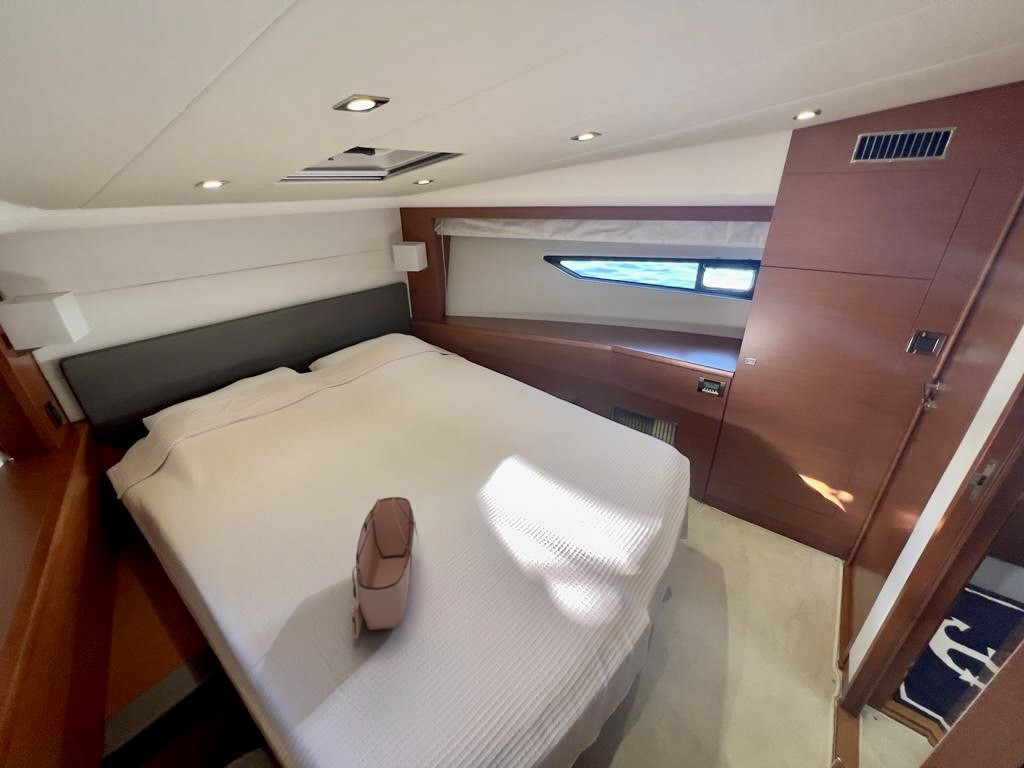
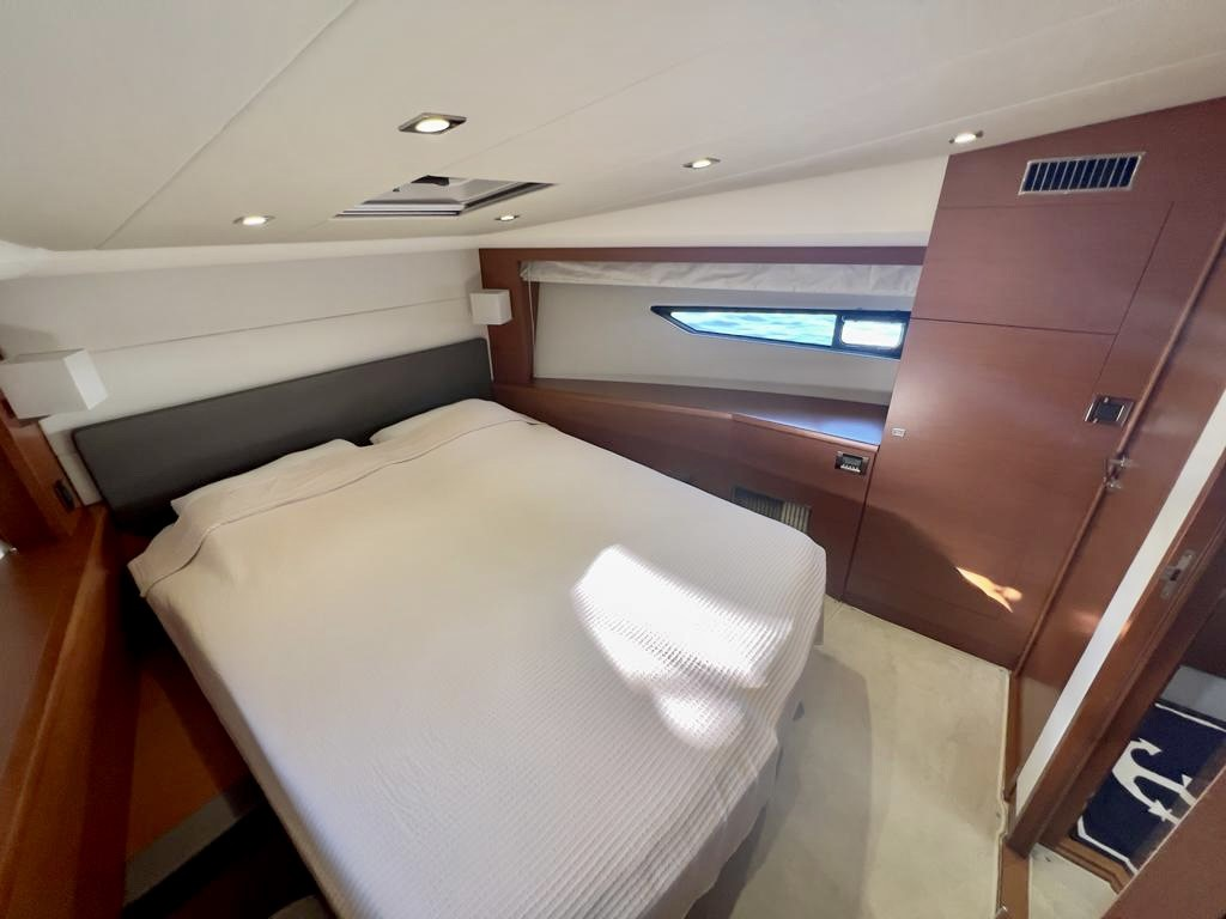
- tote bag (385, 547)
